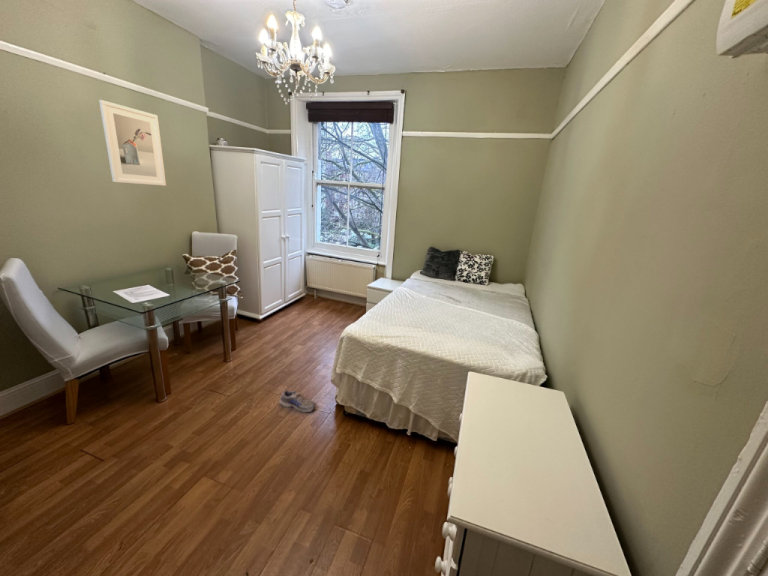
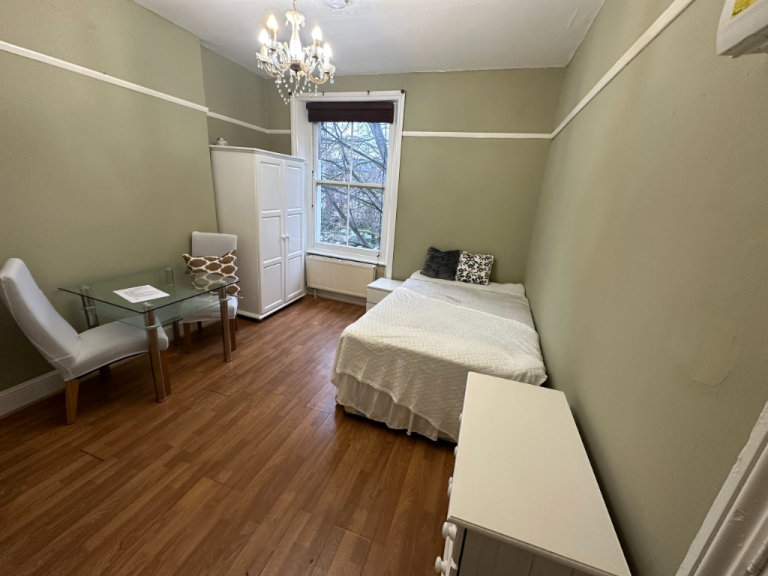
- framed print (136, 147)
- shoe (297, 398)
